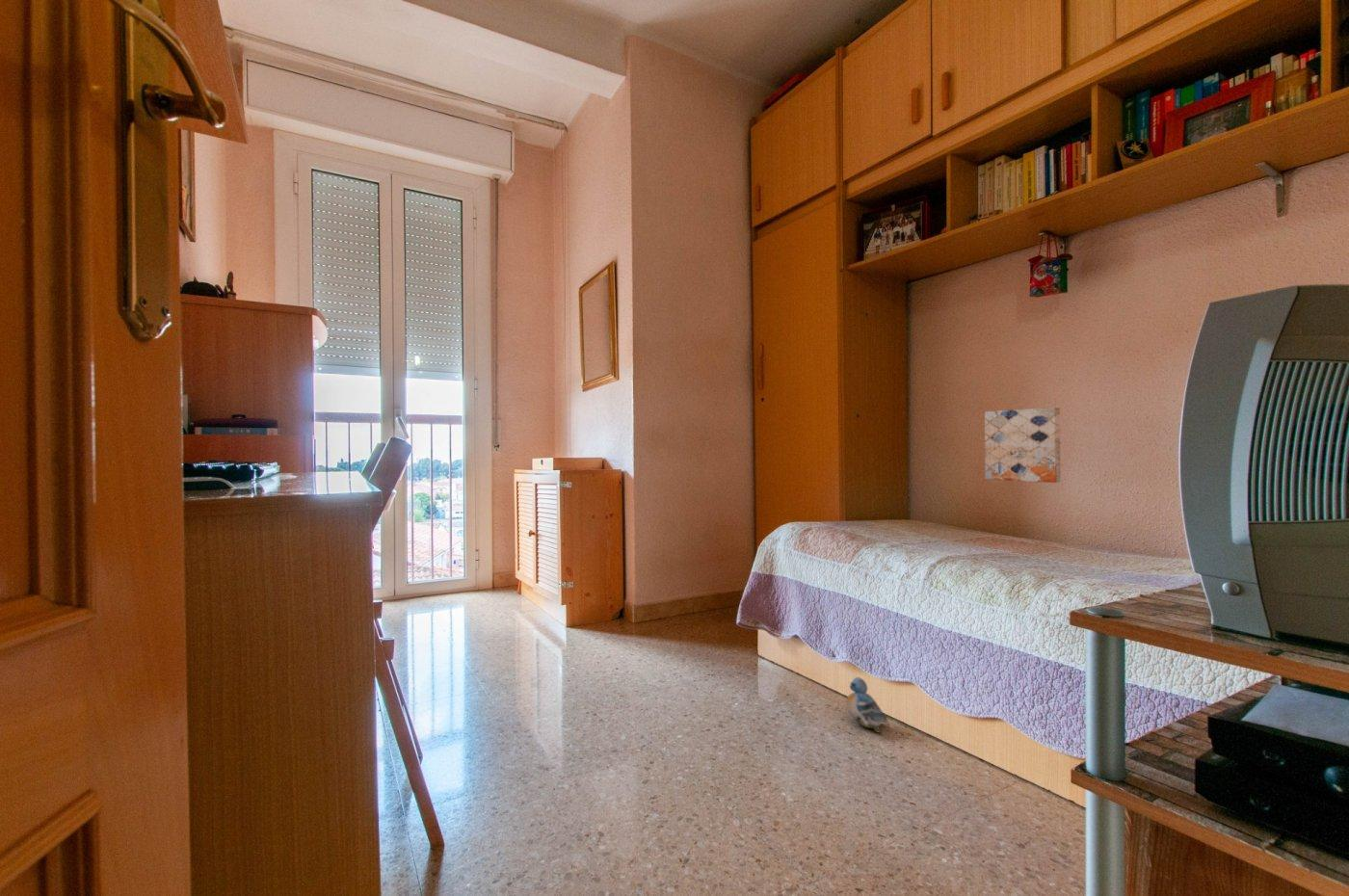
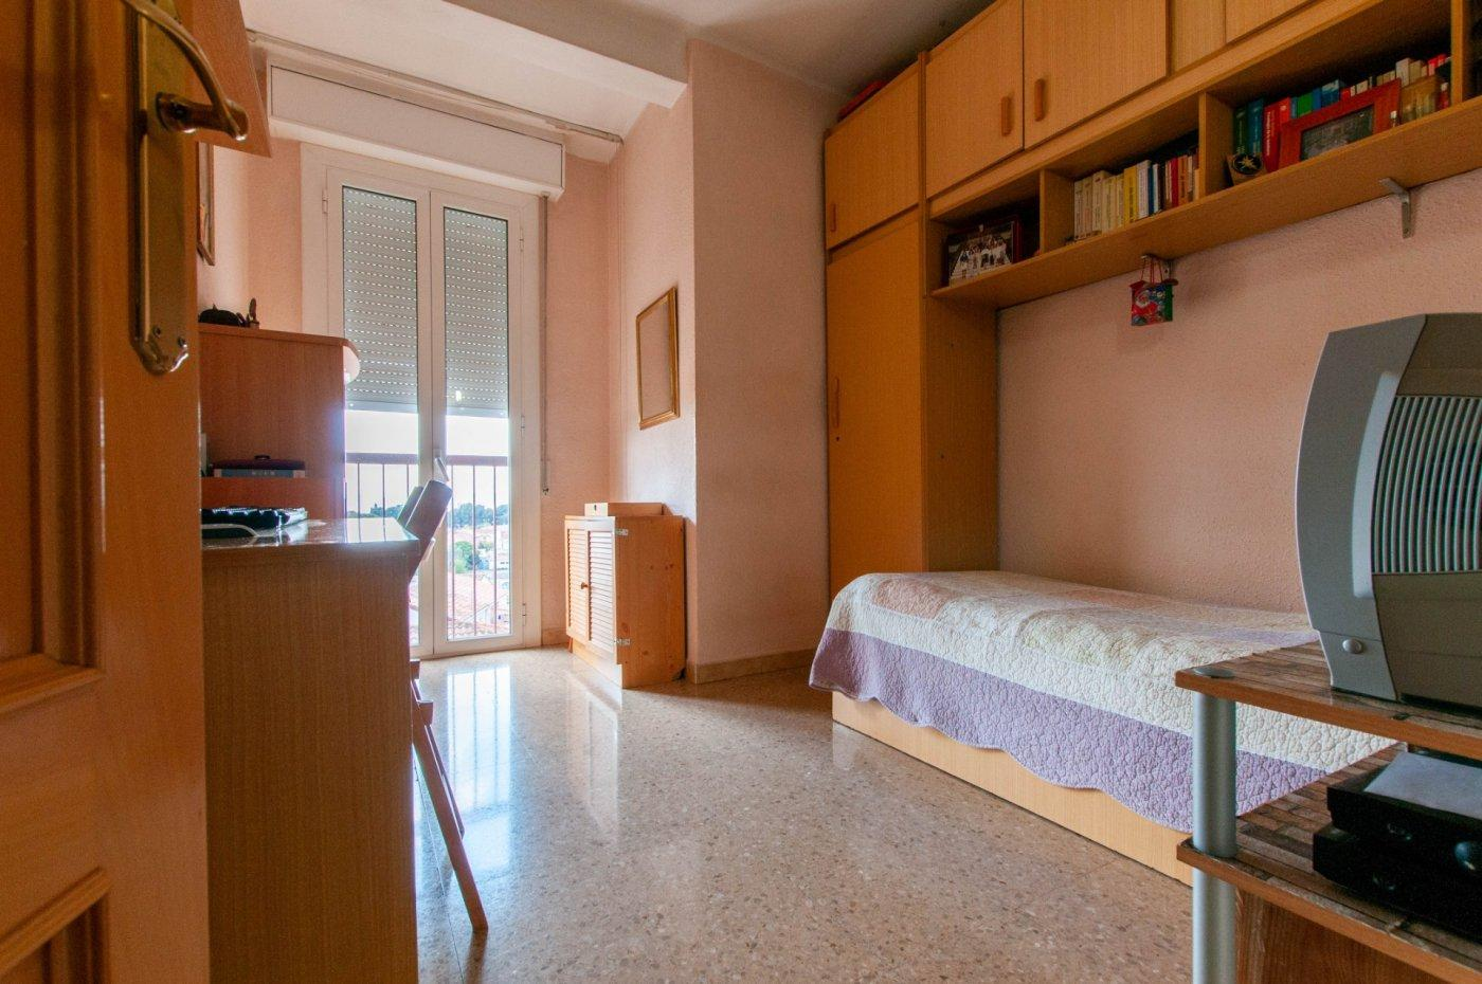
- wall art (1020, 445)
- plush toy (863, 703)
